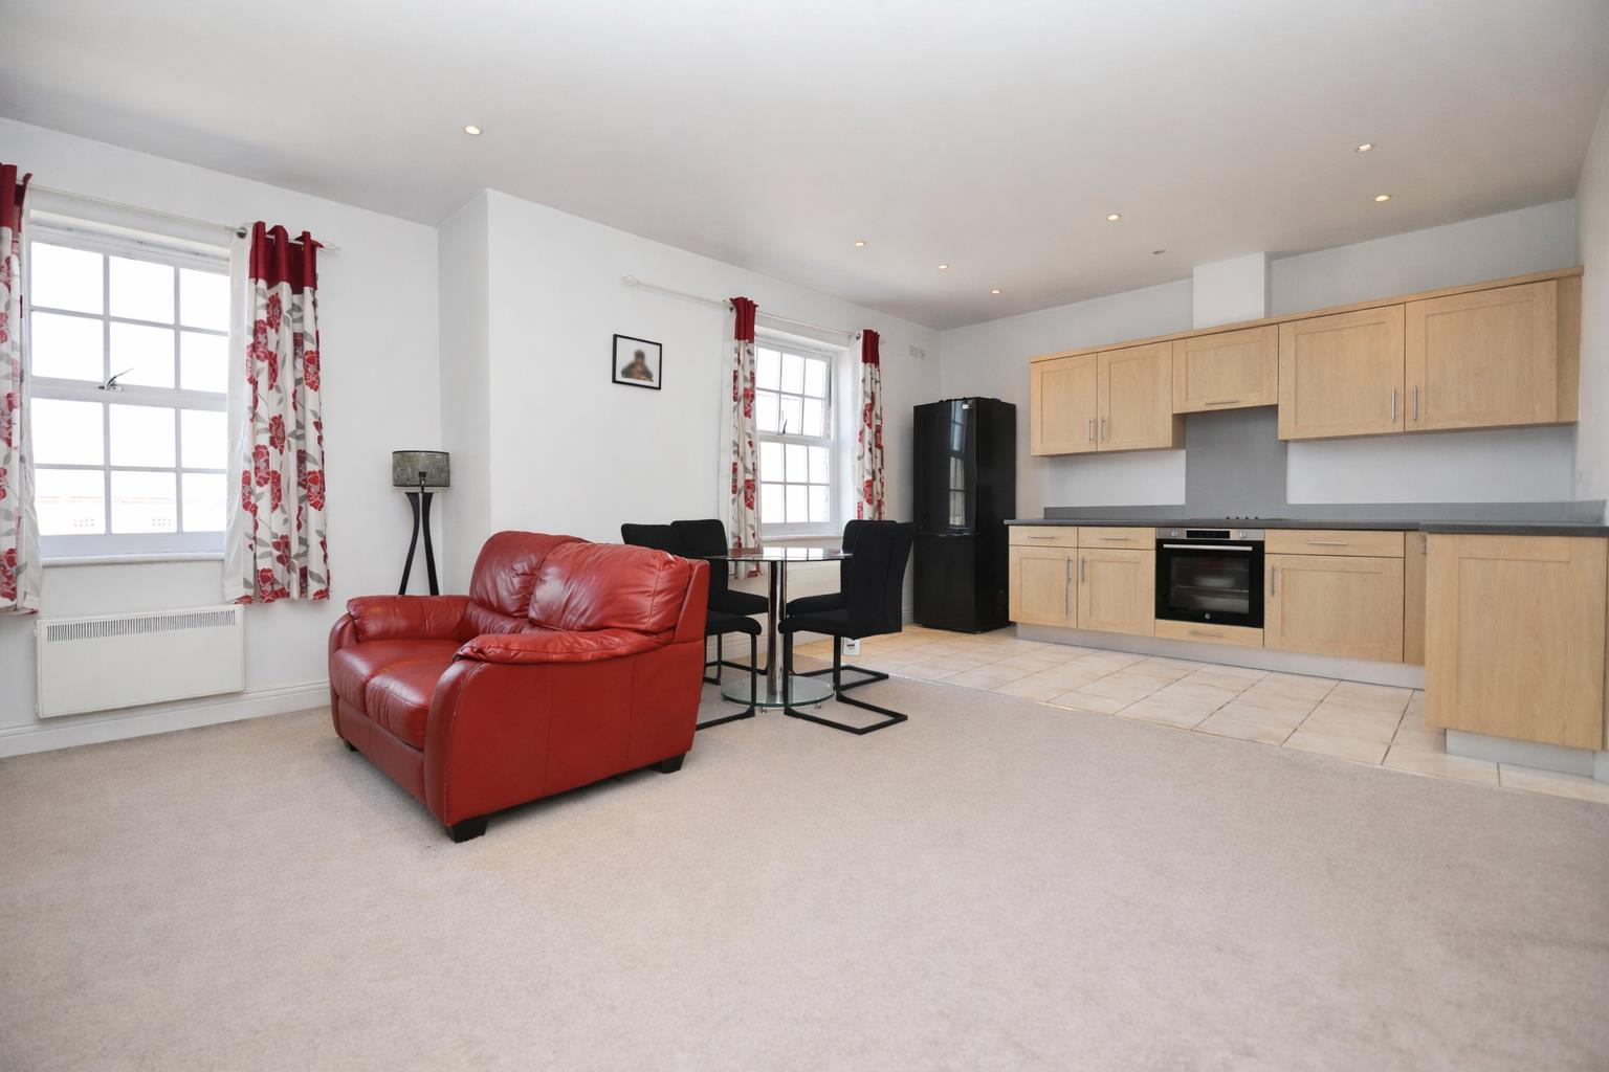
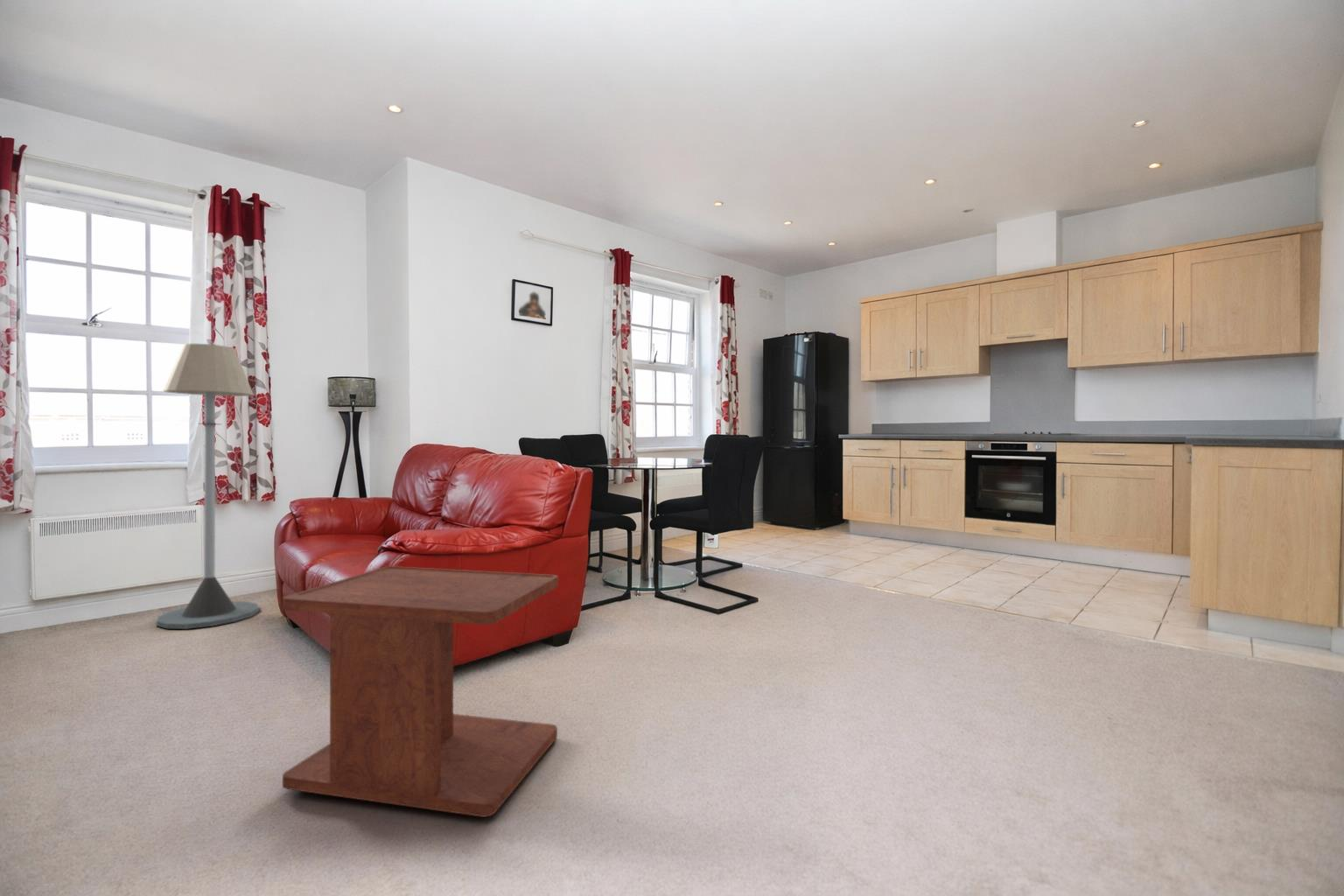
+ floor lamp (209, 481)
+ side table (430, 675)
